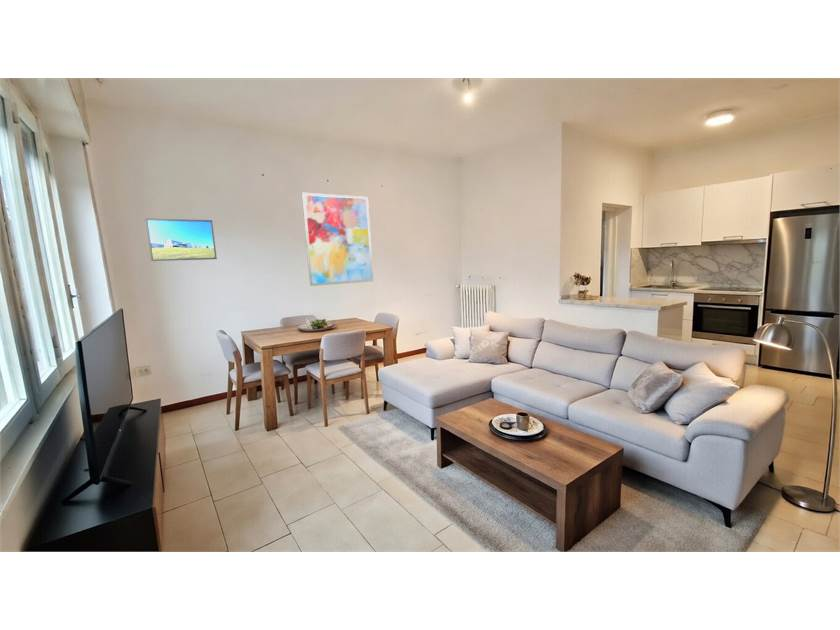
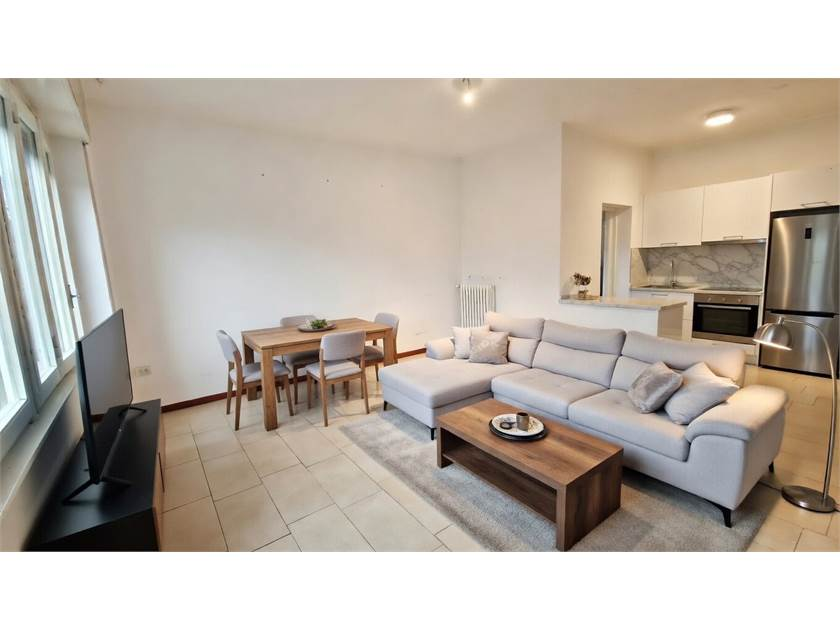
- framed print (182, 239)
- wall art (339, 240)
